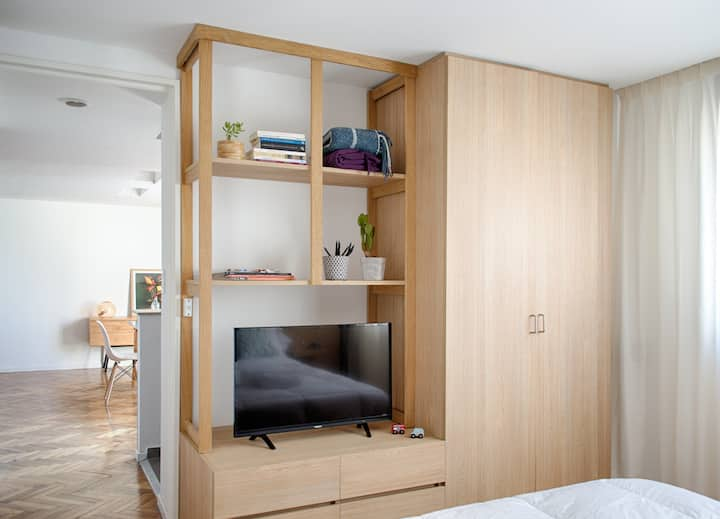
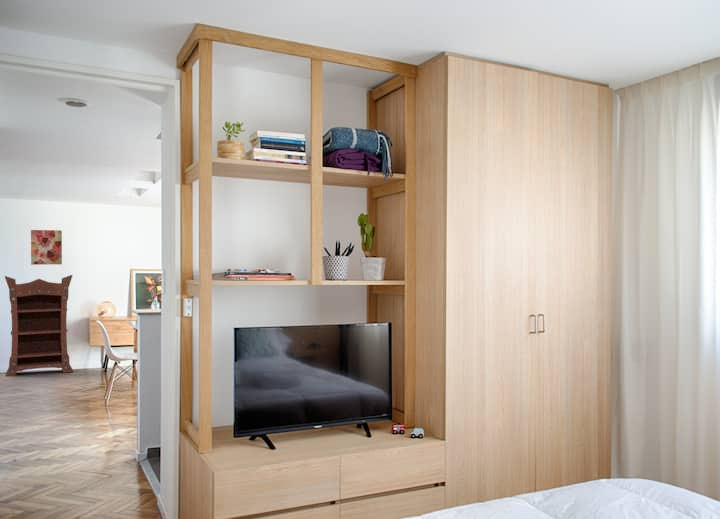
+ bookshelf (39, 324)
+ wall art (46, 247)
